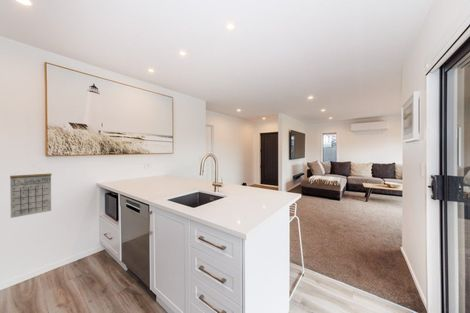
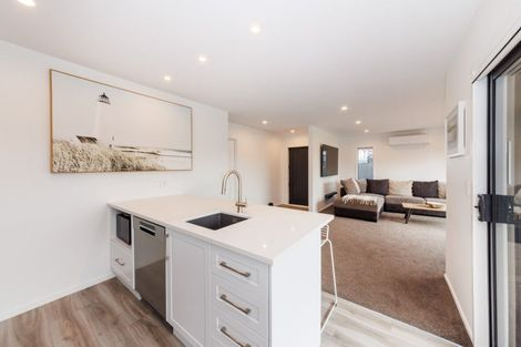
- calendar (32, 189)
